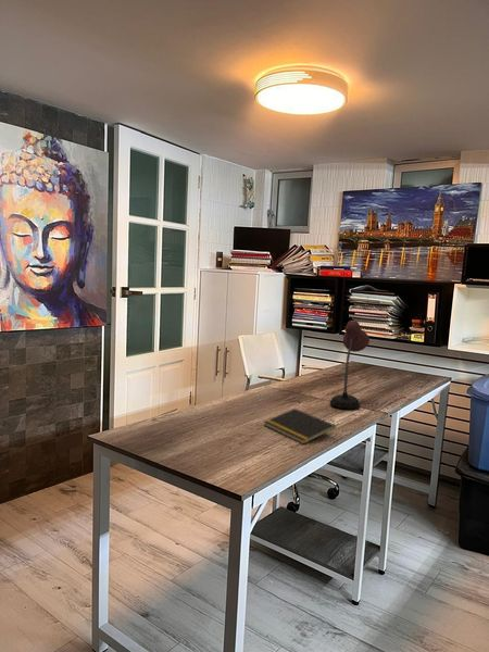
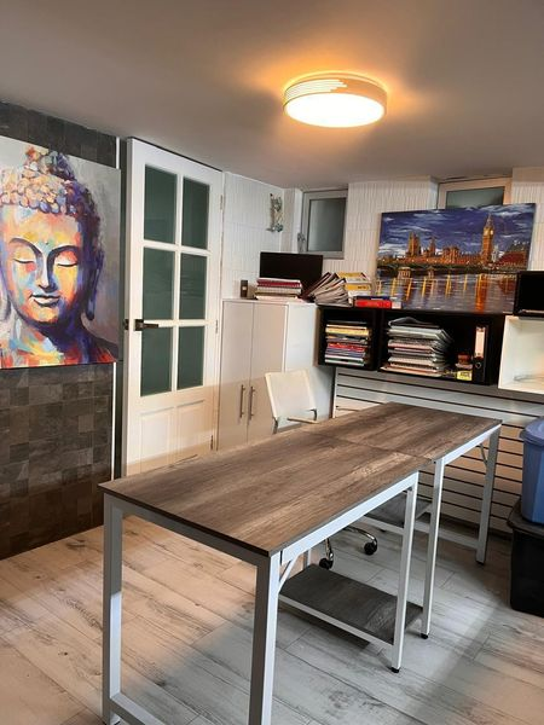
- desk lamp (348, 362)
- notepad (298, 425)
